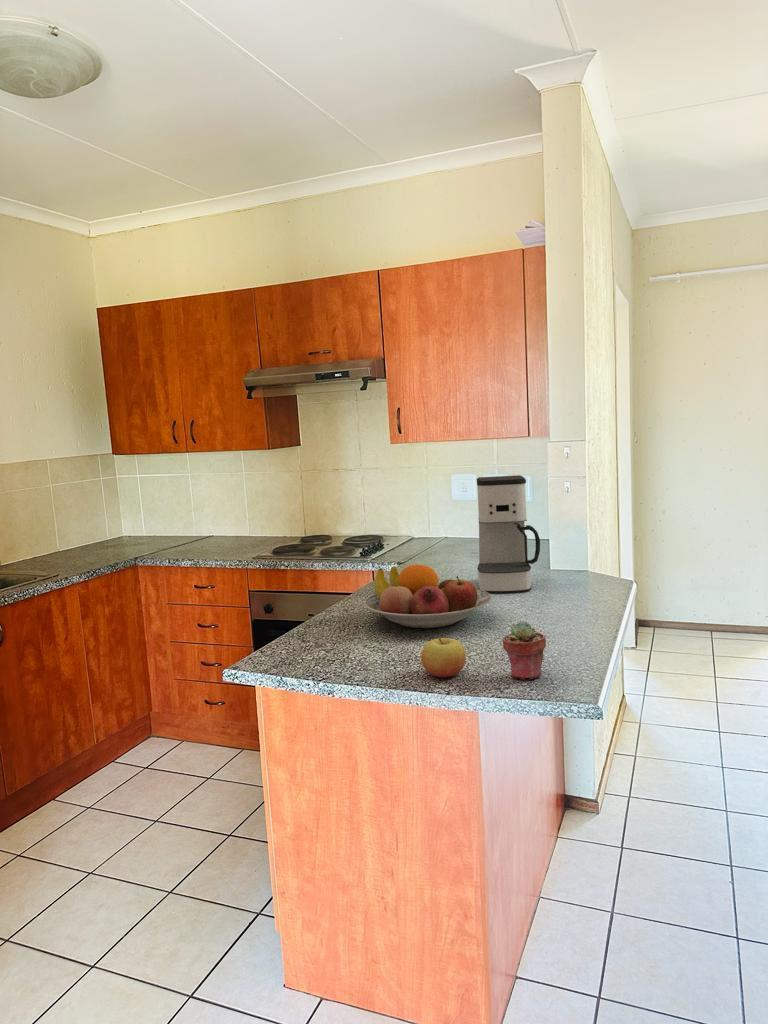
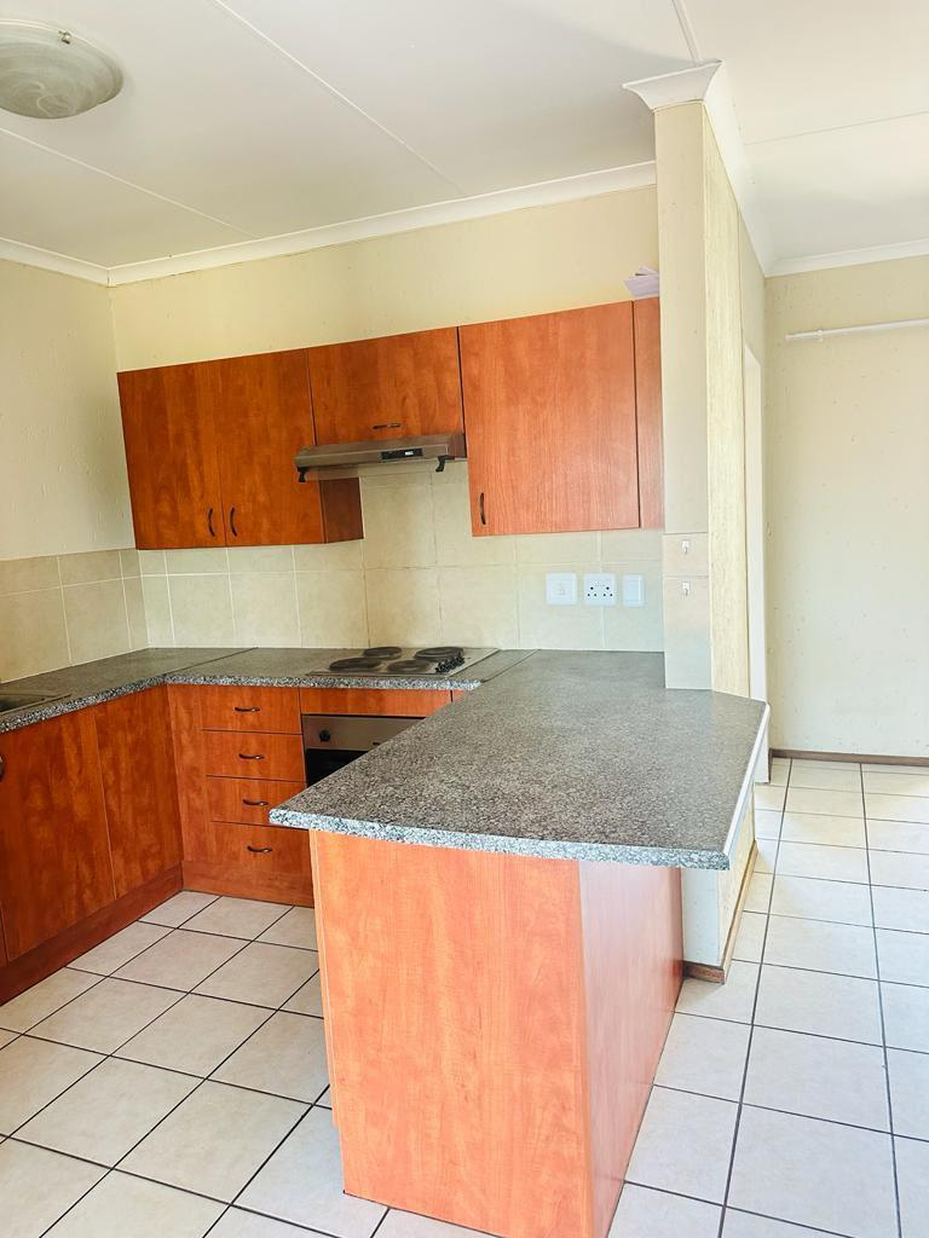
- coffee maker (507, 532)
- fruit bowl (427, 593)
- apple (443, 655)
- potted succulent (524, 648)
